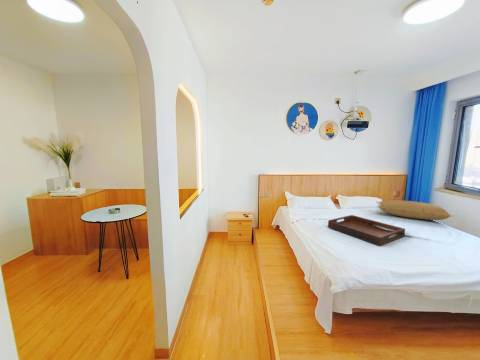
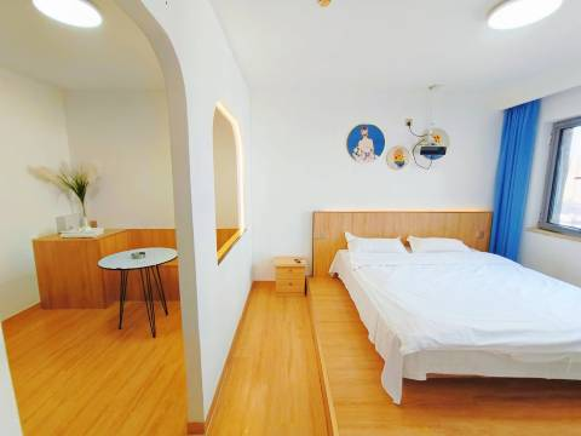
- pillow (410, 209)
- serving tray (363, 227)
